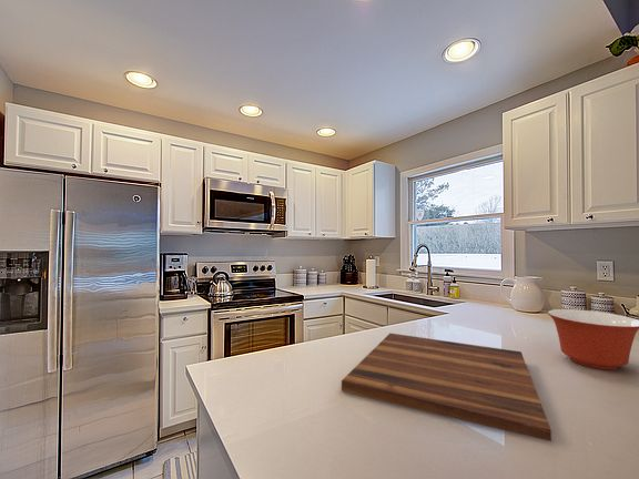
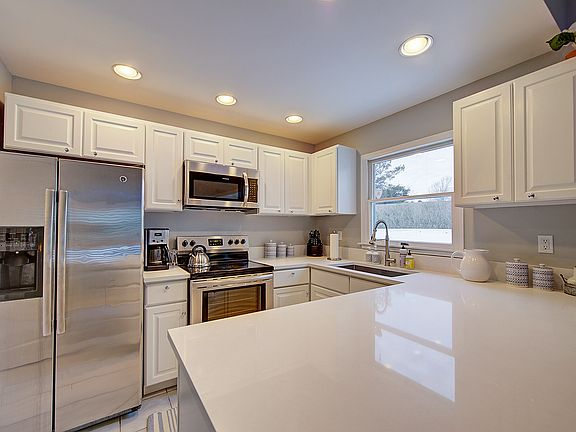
- cutting board (442, 369)
- mixing bowl (592, 339)
